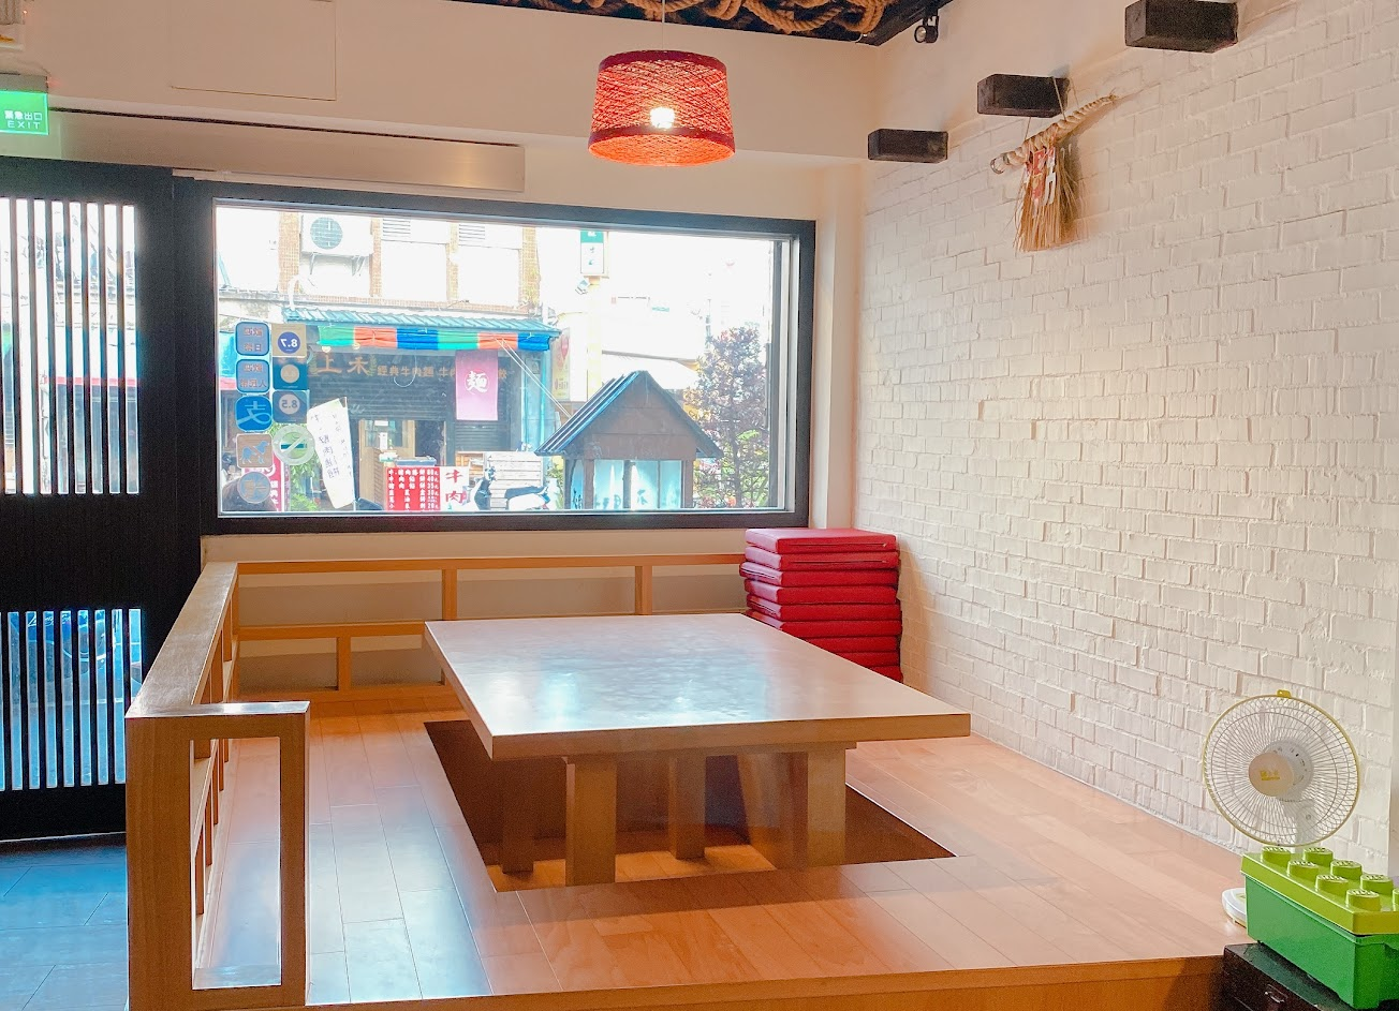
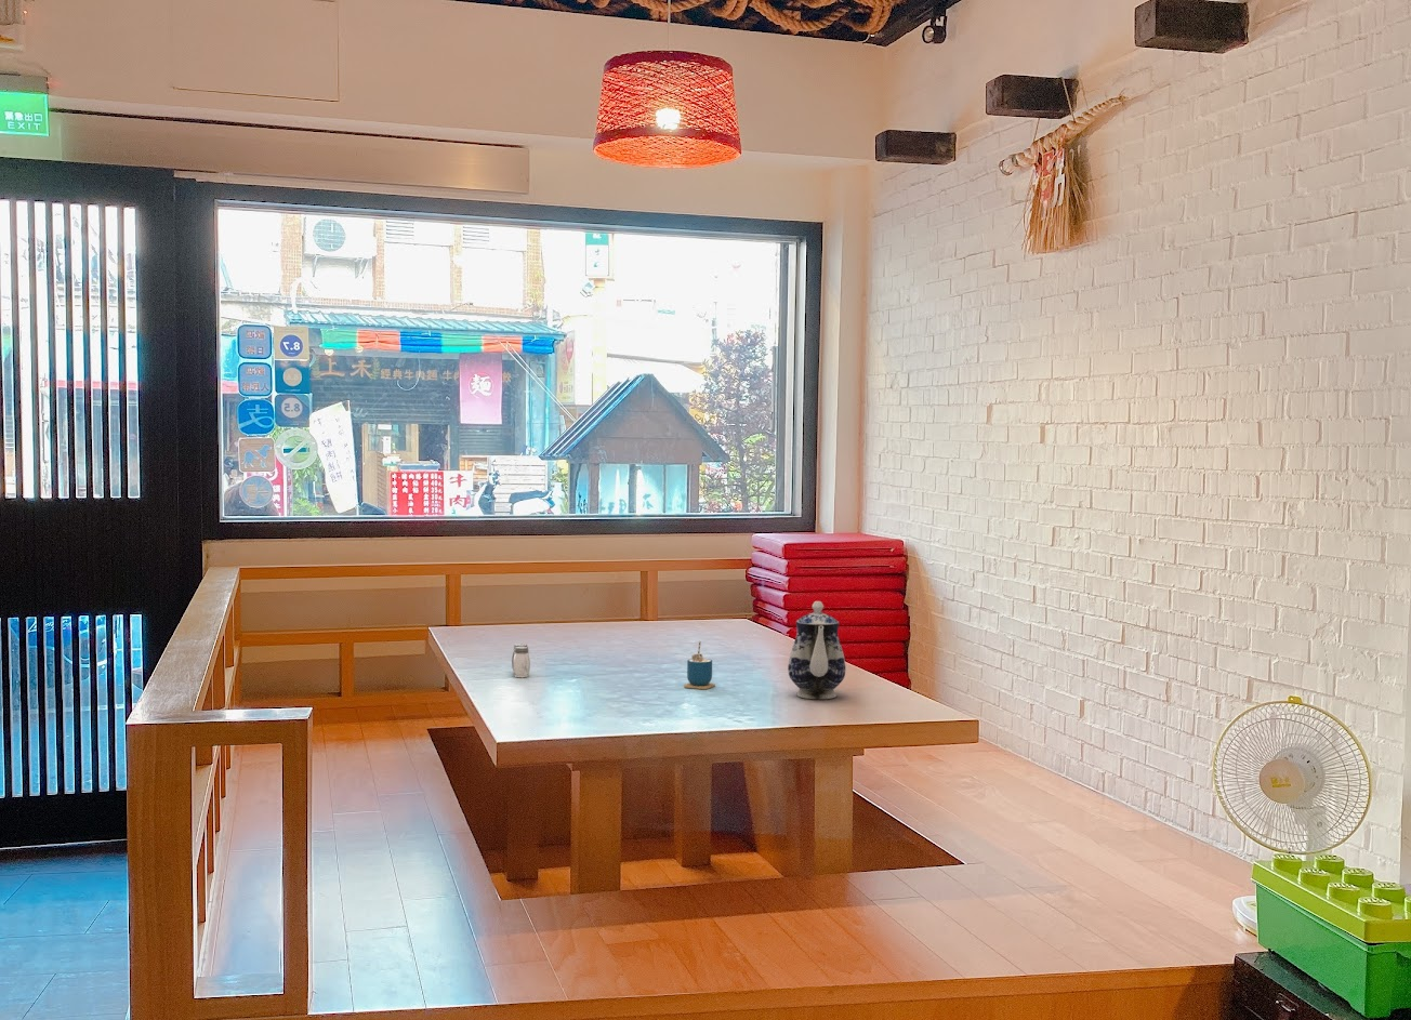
+ cup (699, 664)
+ salt and pepper shaker (520, 660)
+ teapot (817, 647)
